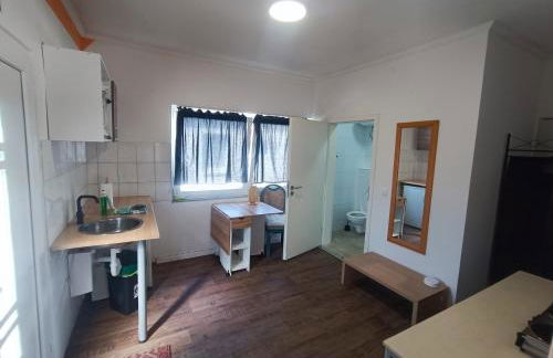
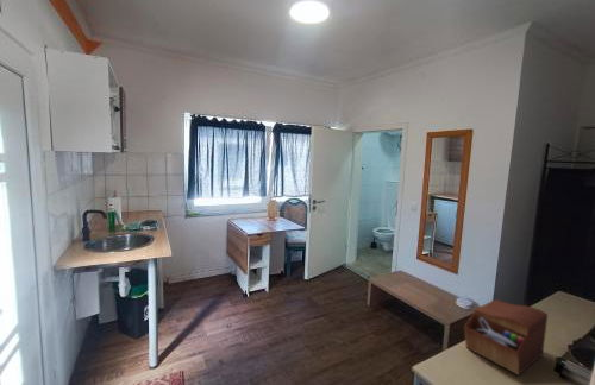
+ sewing box (502, 330)
